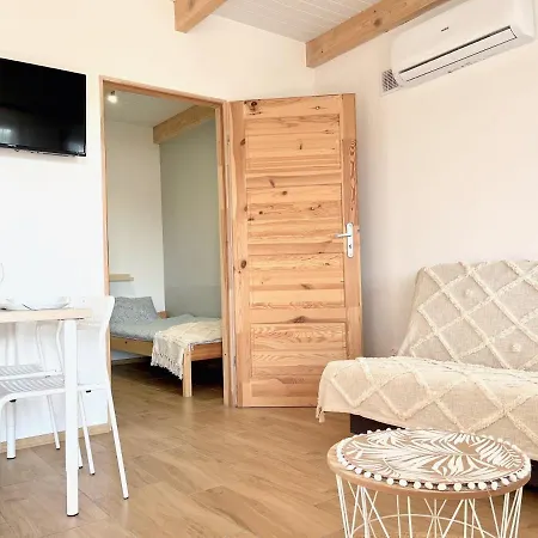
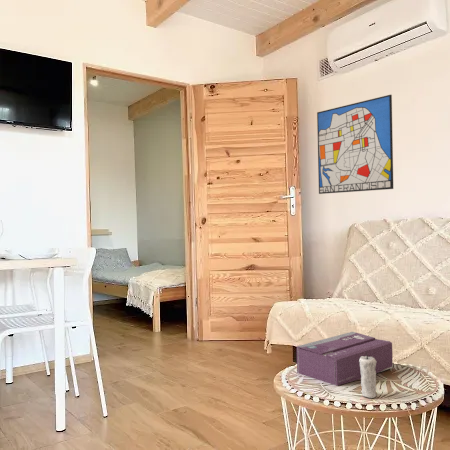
+ tissue box (345, 356)
+ candle (368, 372)
+ wall art (352, 147)
